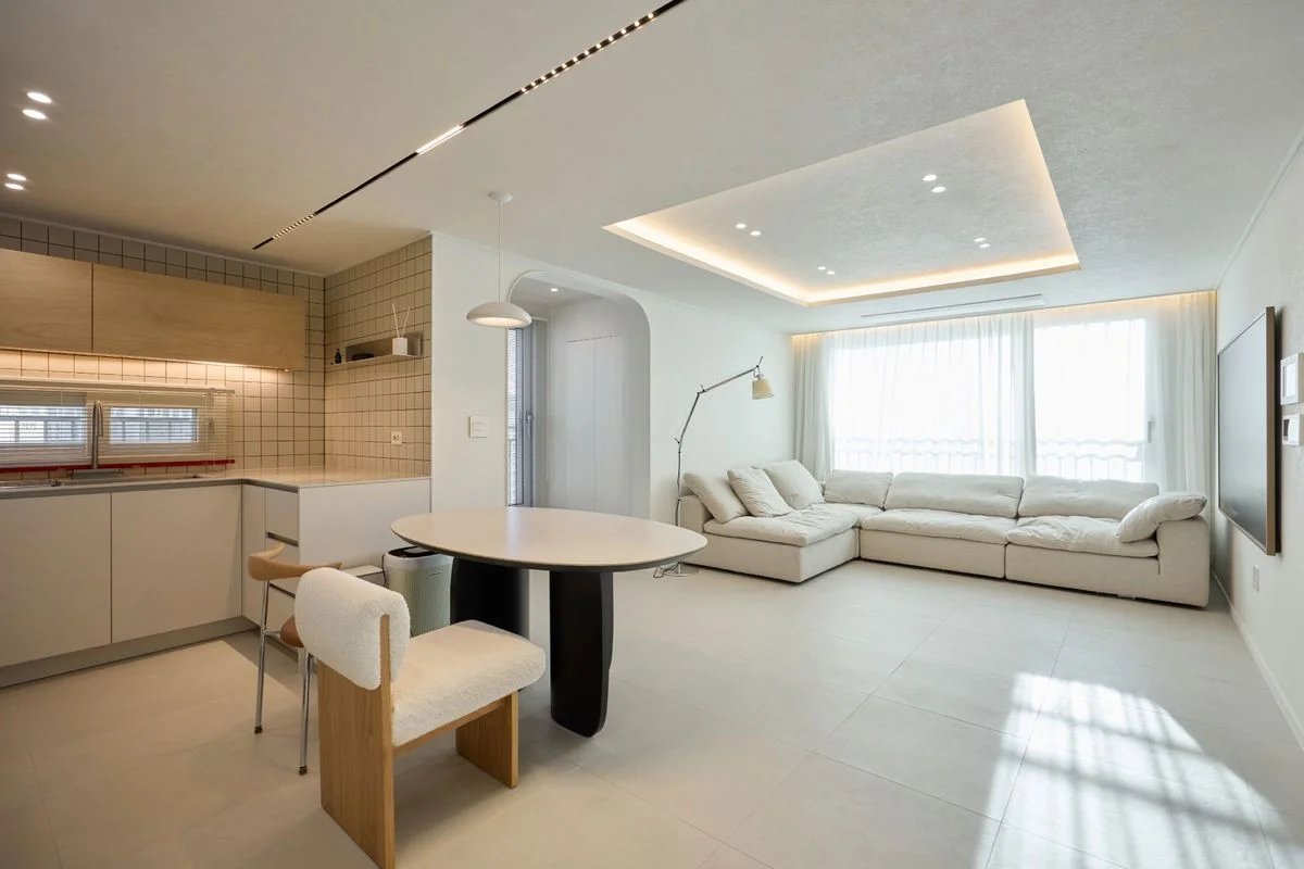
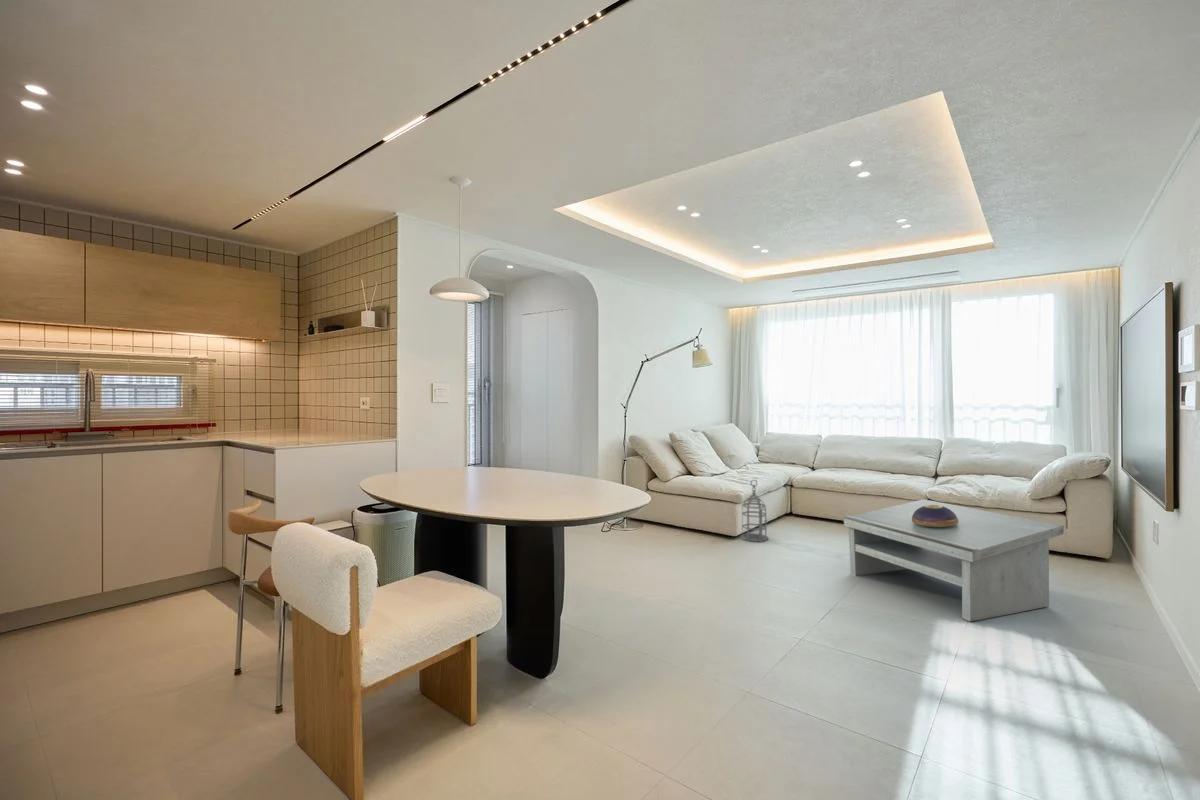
+ lantern (753, 508)
+ coffee table (944, 551)
+ decorative bowl (934, 511)
